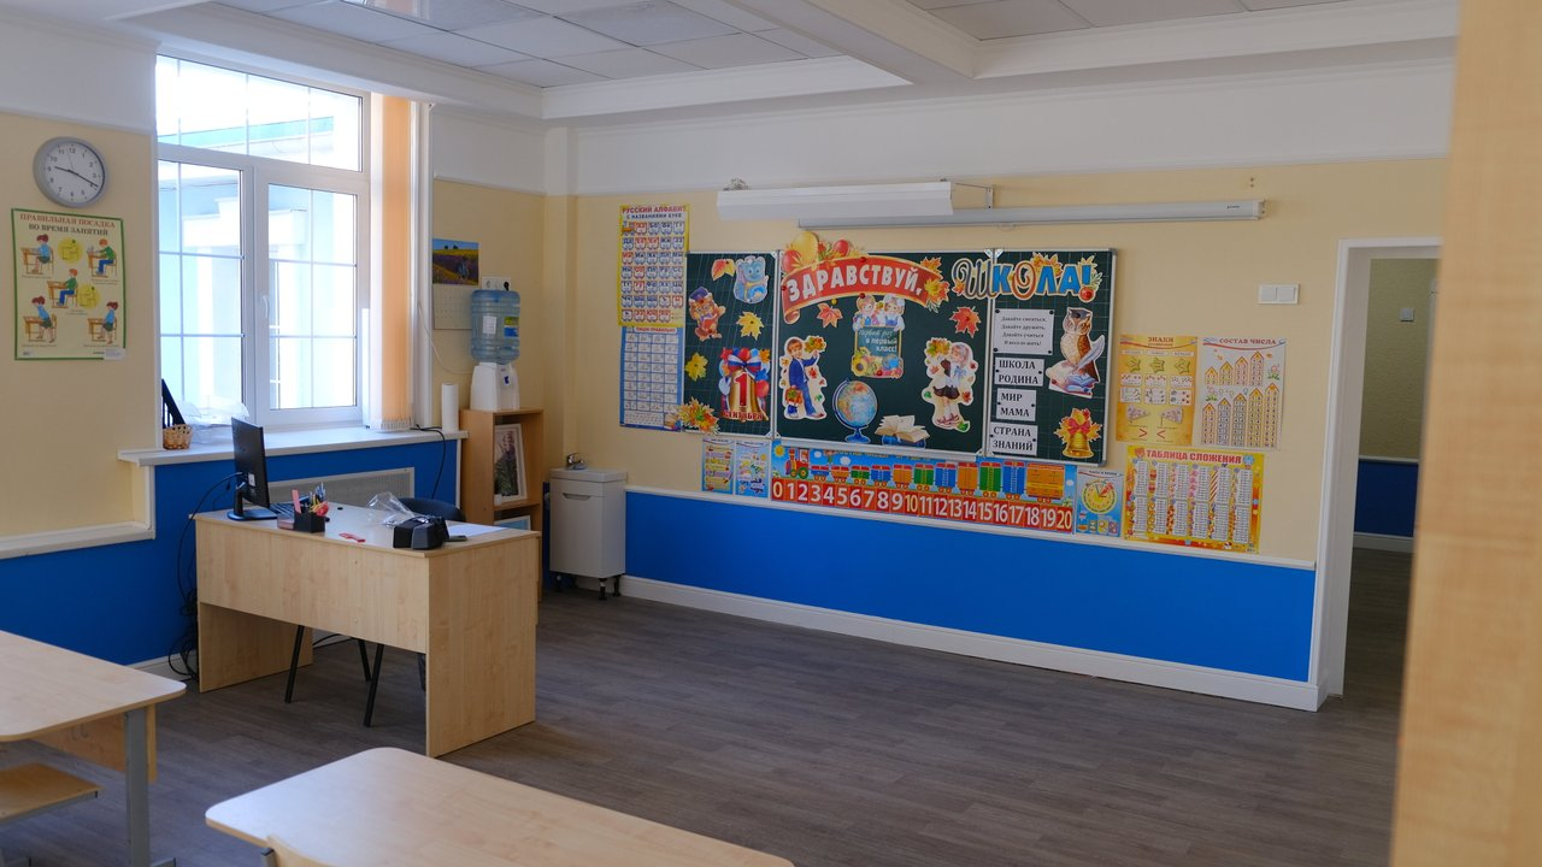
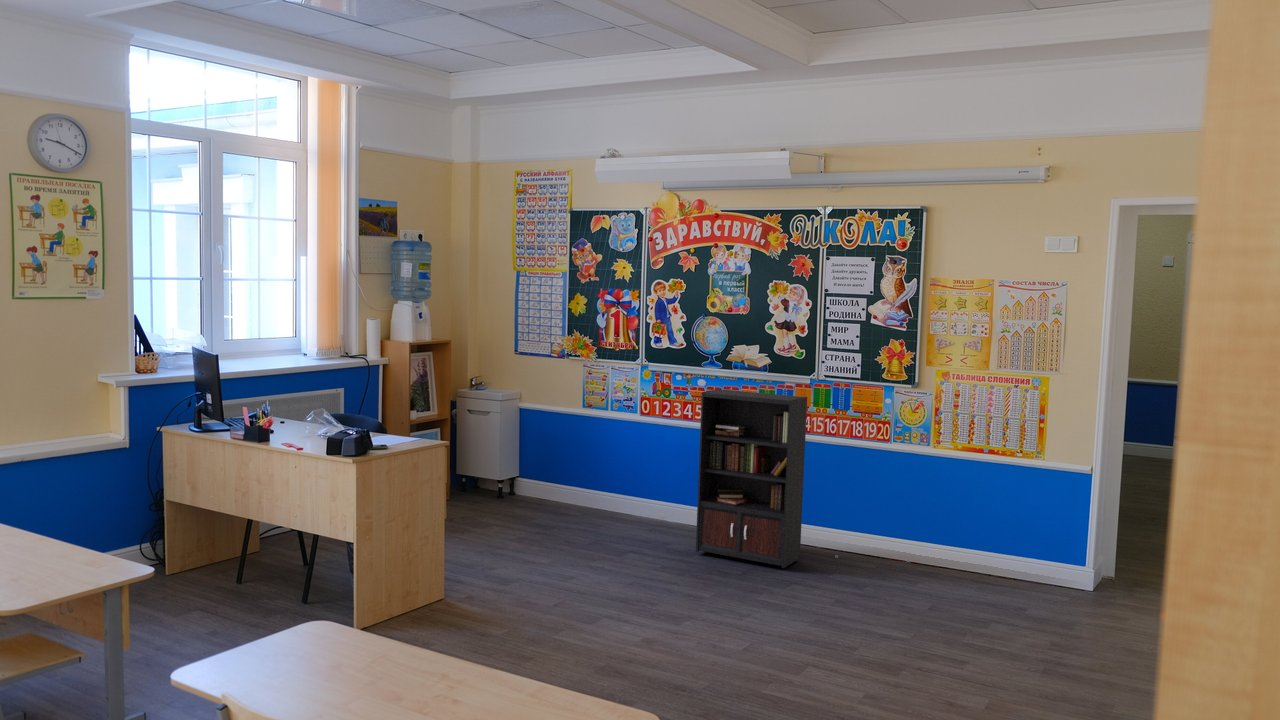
+ bookcase (770, 475)
